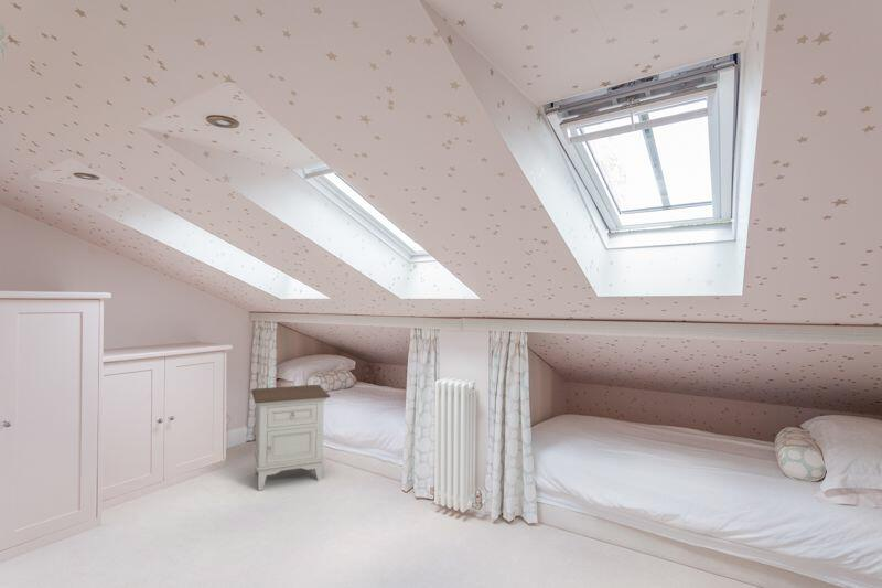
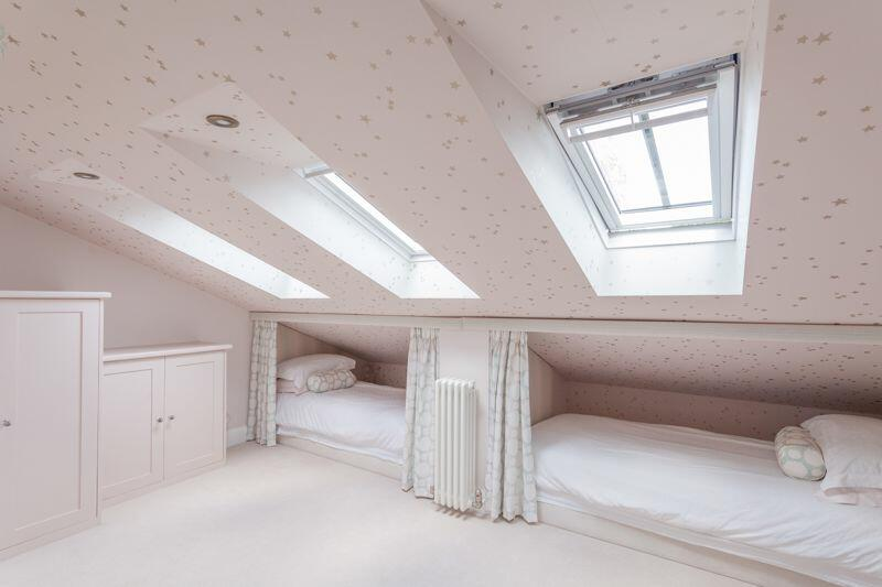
- nightstand (289, 434)
